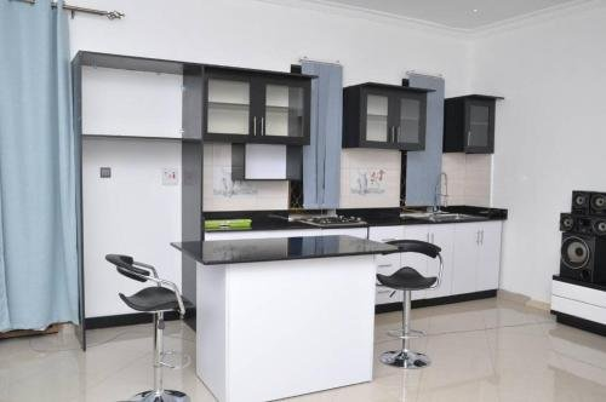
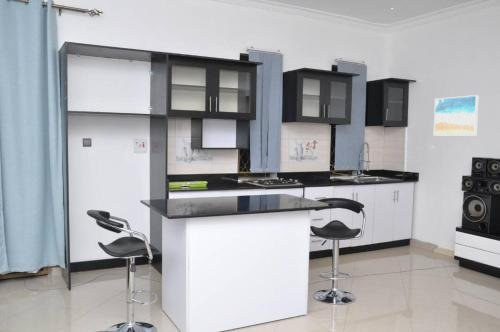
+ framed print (454, 116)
